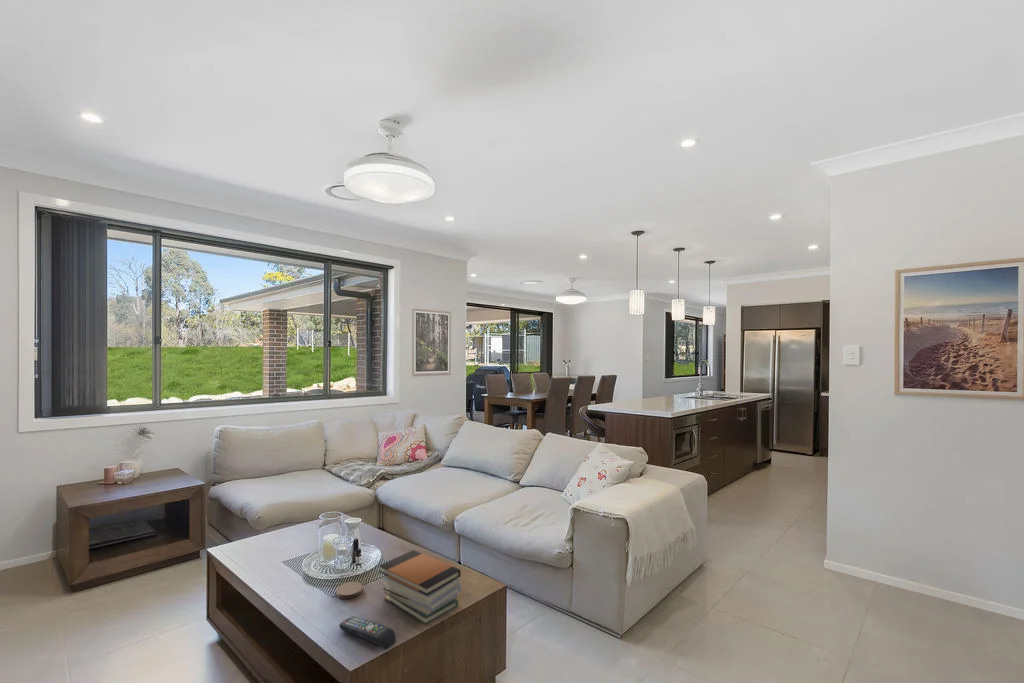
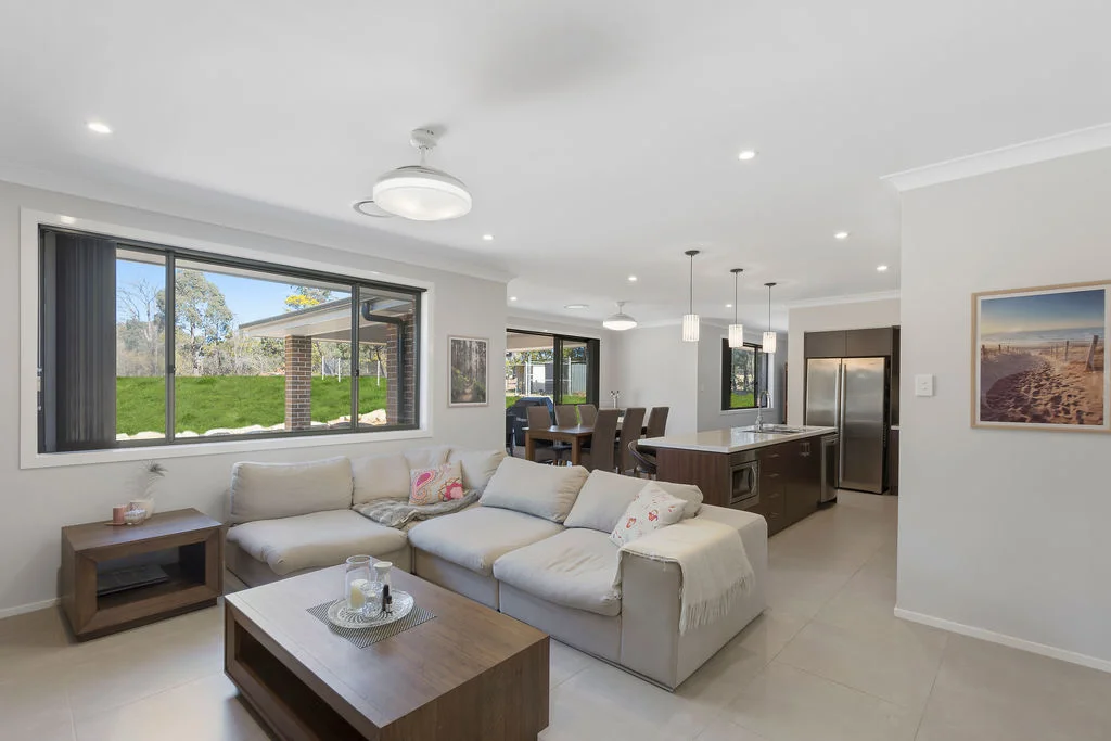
- coaster (349, 590)
- book stack (420, 585)
- remote control (367, 630)
